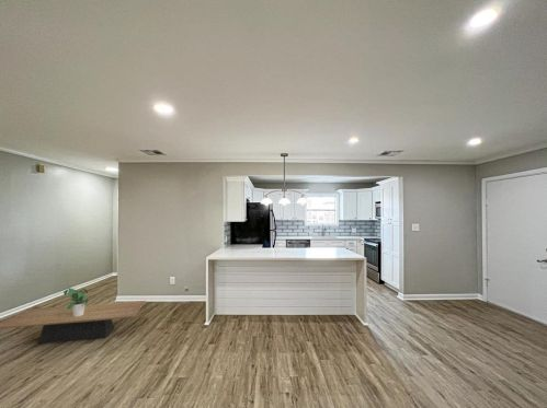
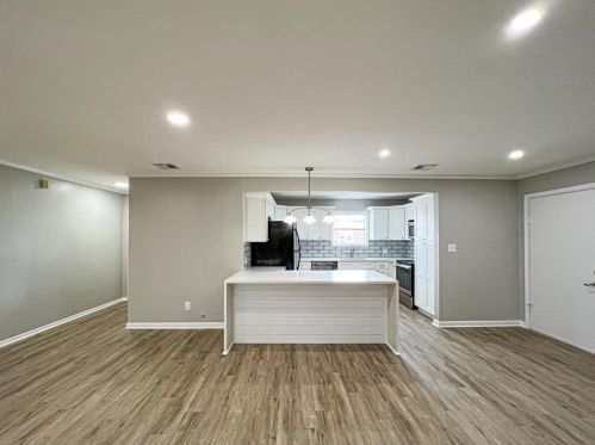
- coffee table (78, 324)
- potted plant (76, 301)
